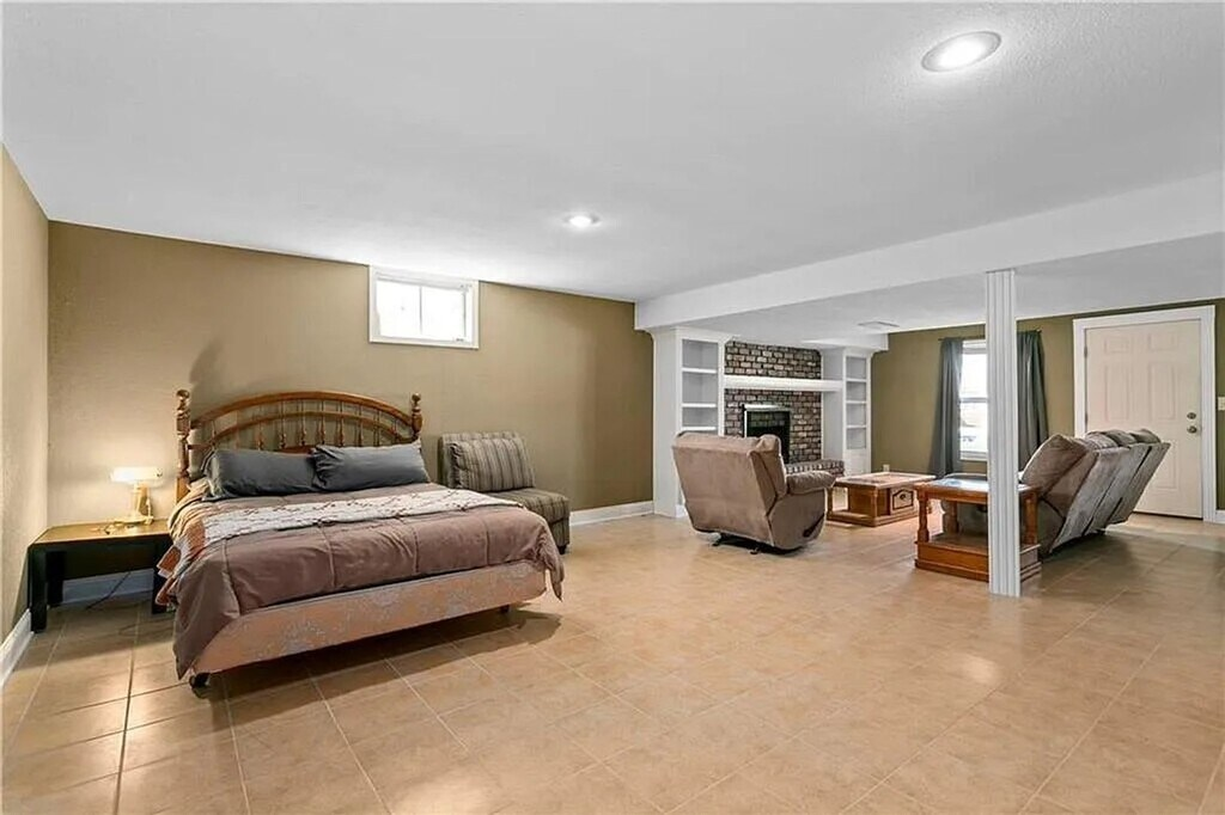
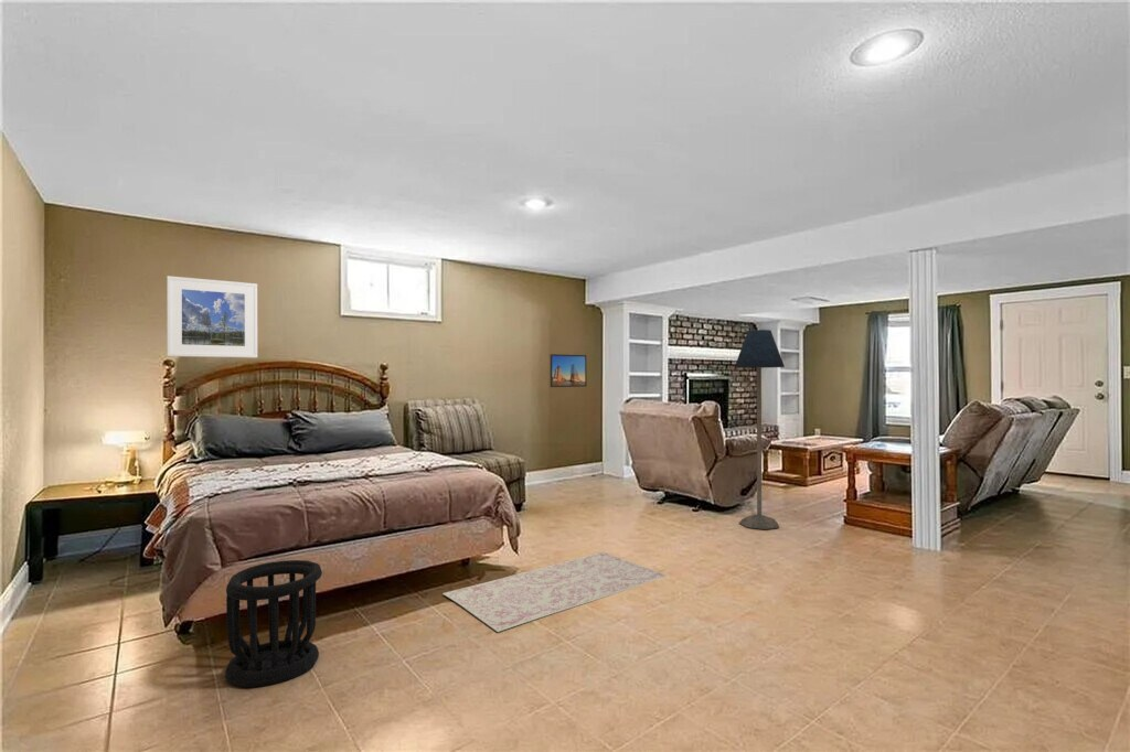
+ wastebasket (275, 619)
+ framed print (568, 370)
+ floor lamp (759, 427)
+ rug (559, 583)
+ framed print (214, 318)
